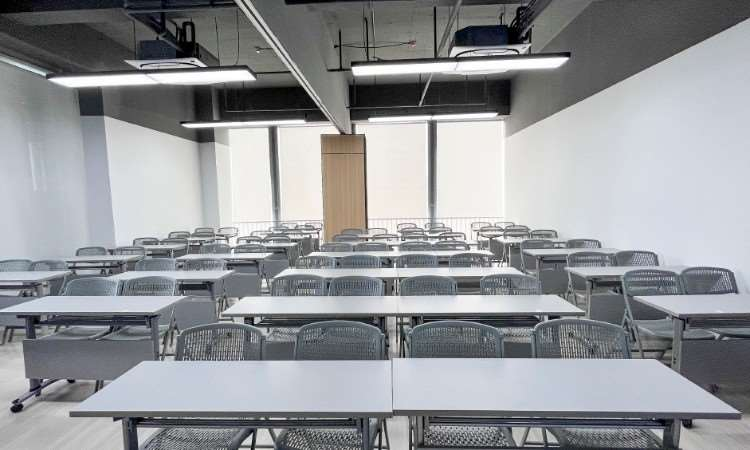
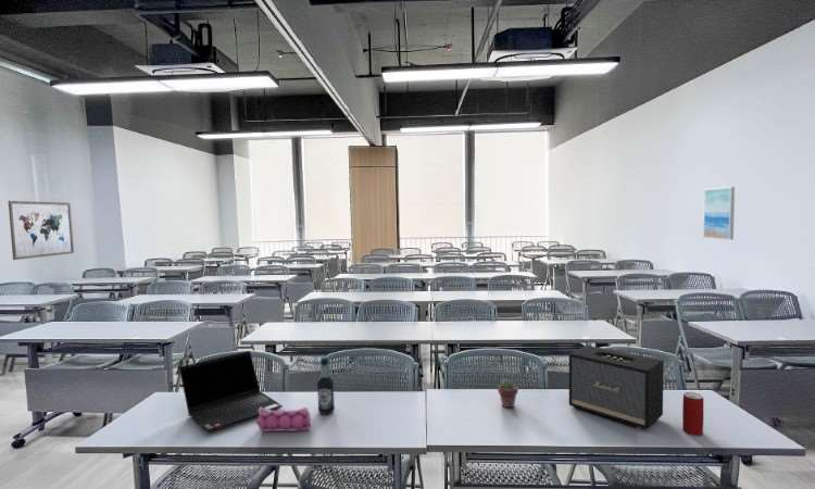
+ pencil case (284, 417)
+ beverage can (692, 413)
+ wall art (43, 228)
+ bottle (325, 385)
+ laptop computer (230, 387)
+ wall art (717, 213)
+ potted succulent (507, 391)
+ speaker (614, 385)
